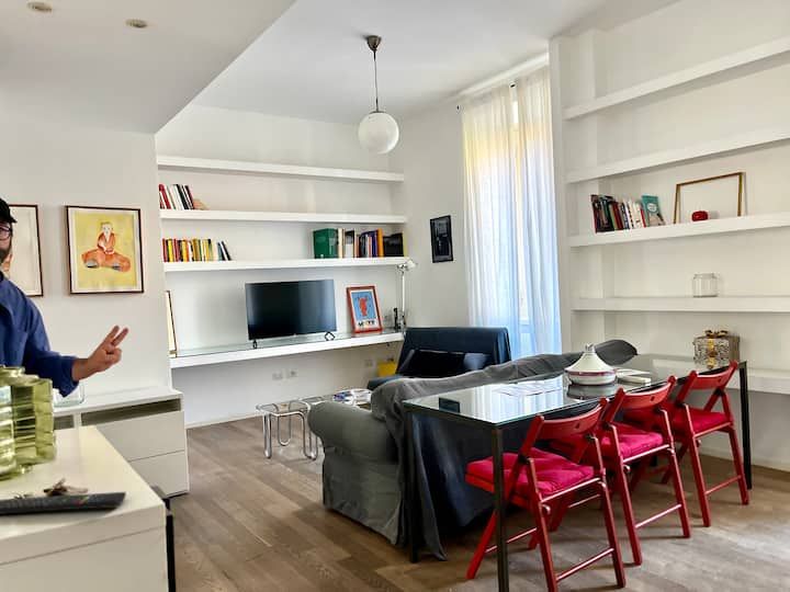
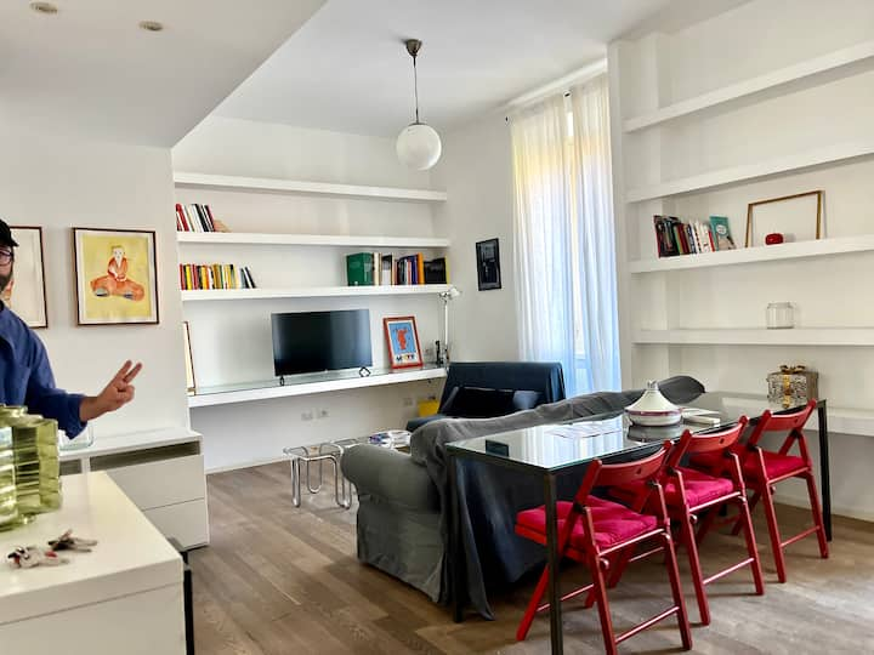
- remote control (50, 504)
